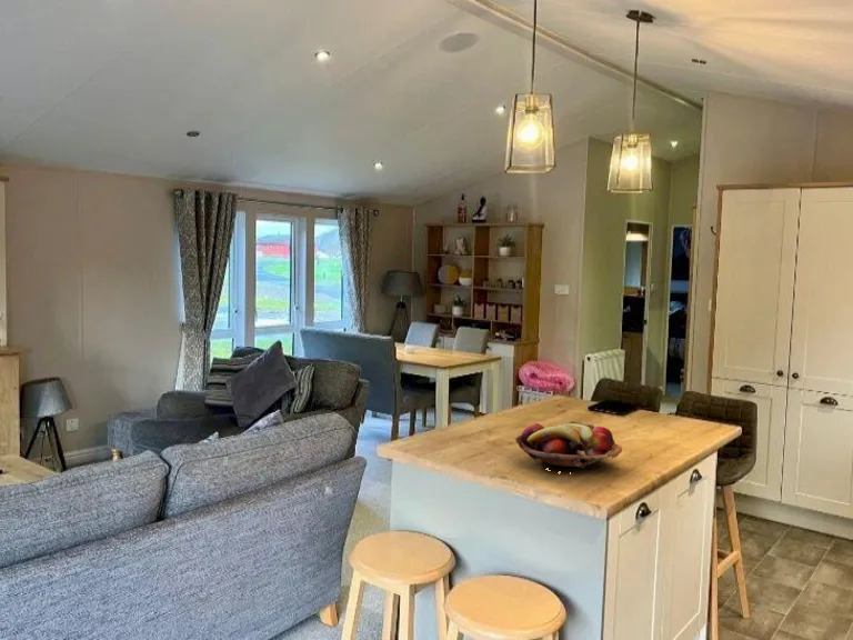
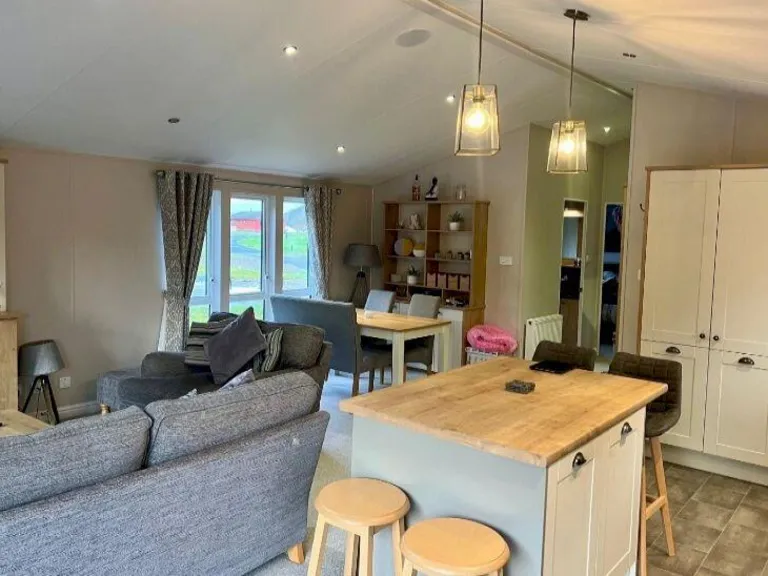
- fruit basket (570, 442)
